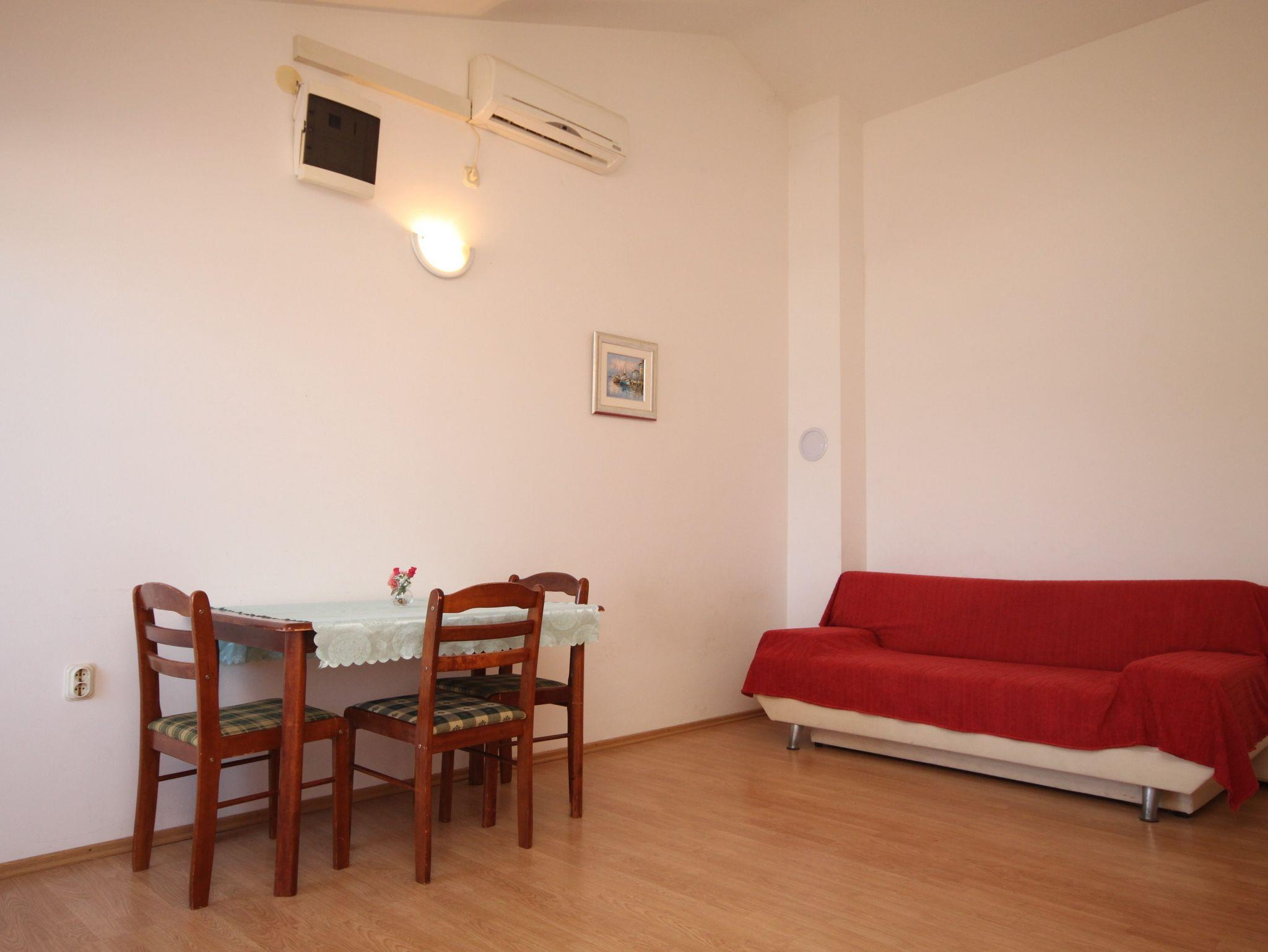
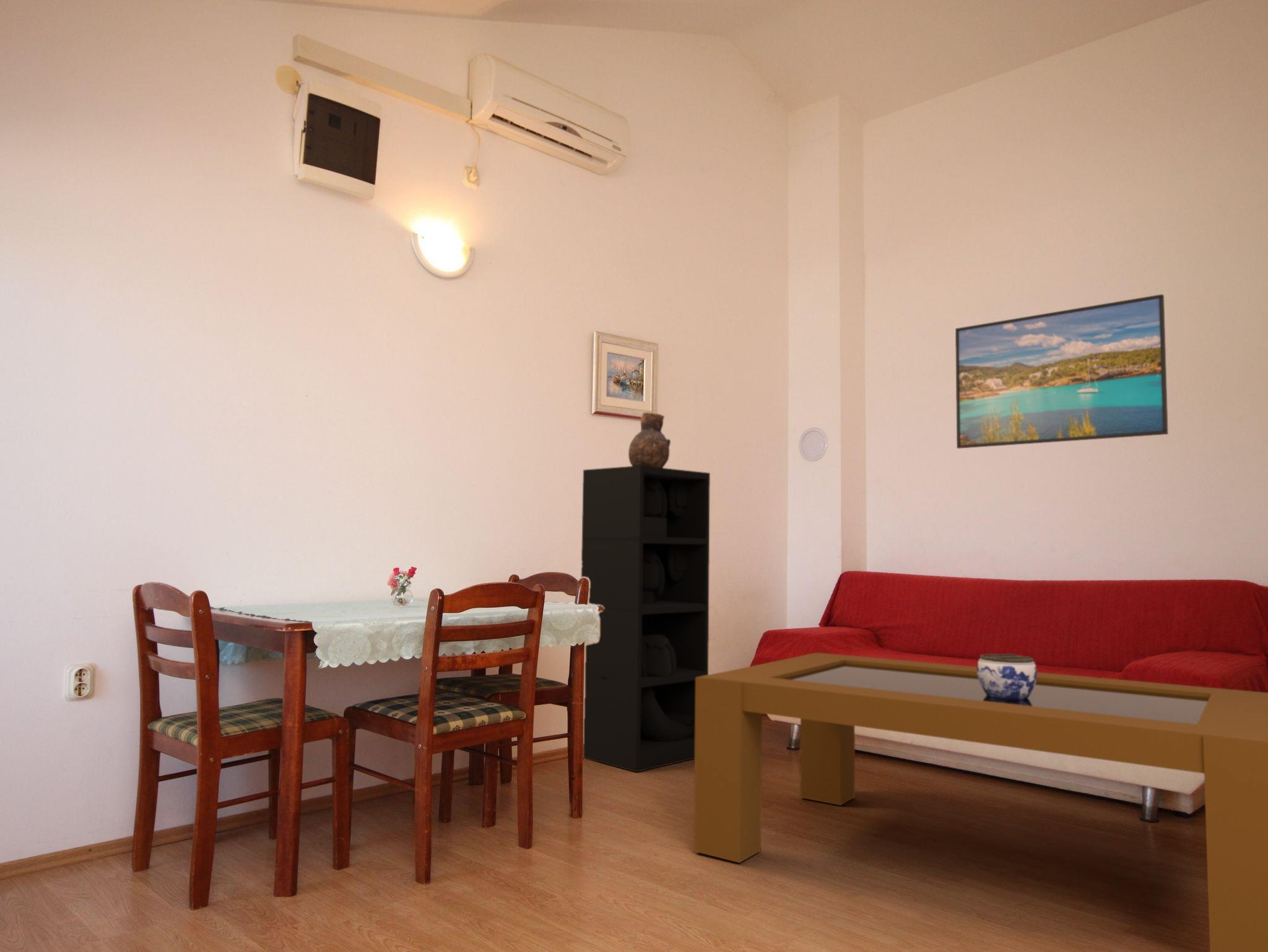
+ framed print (1053, 377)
+ coffee table (989, 744)
+ shelving unit (646, 612)
+ jar (1006, 670)
+ vase (649, 441)
